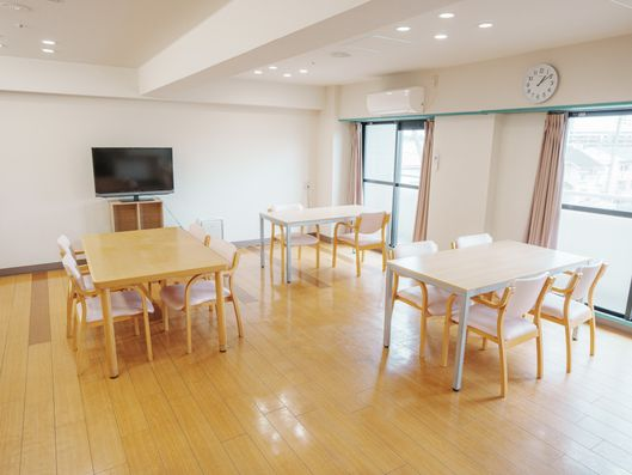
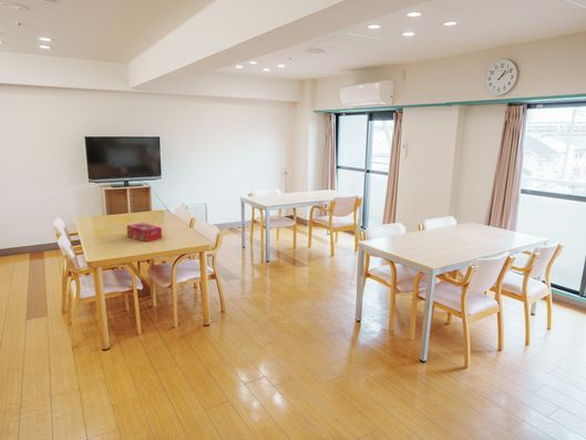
+ tissue box (144, 232)
